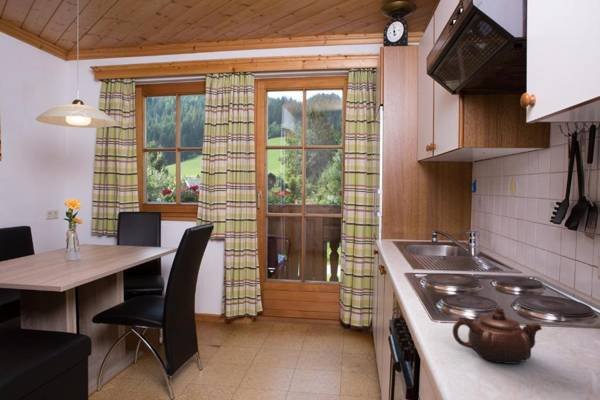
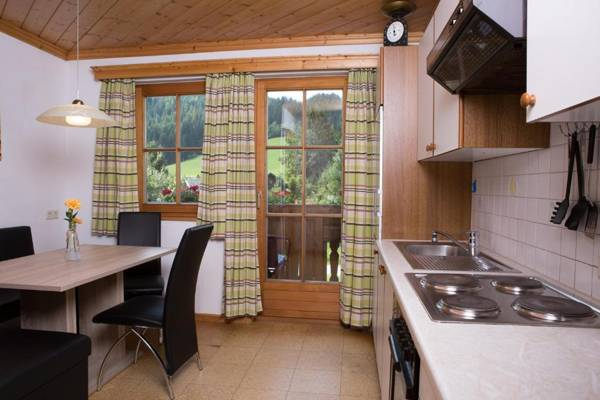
- teapot (496, 331)
